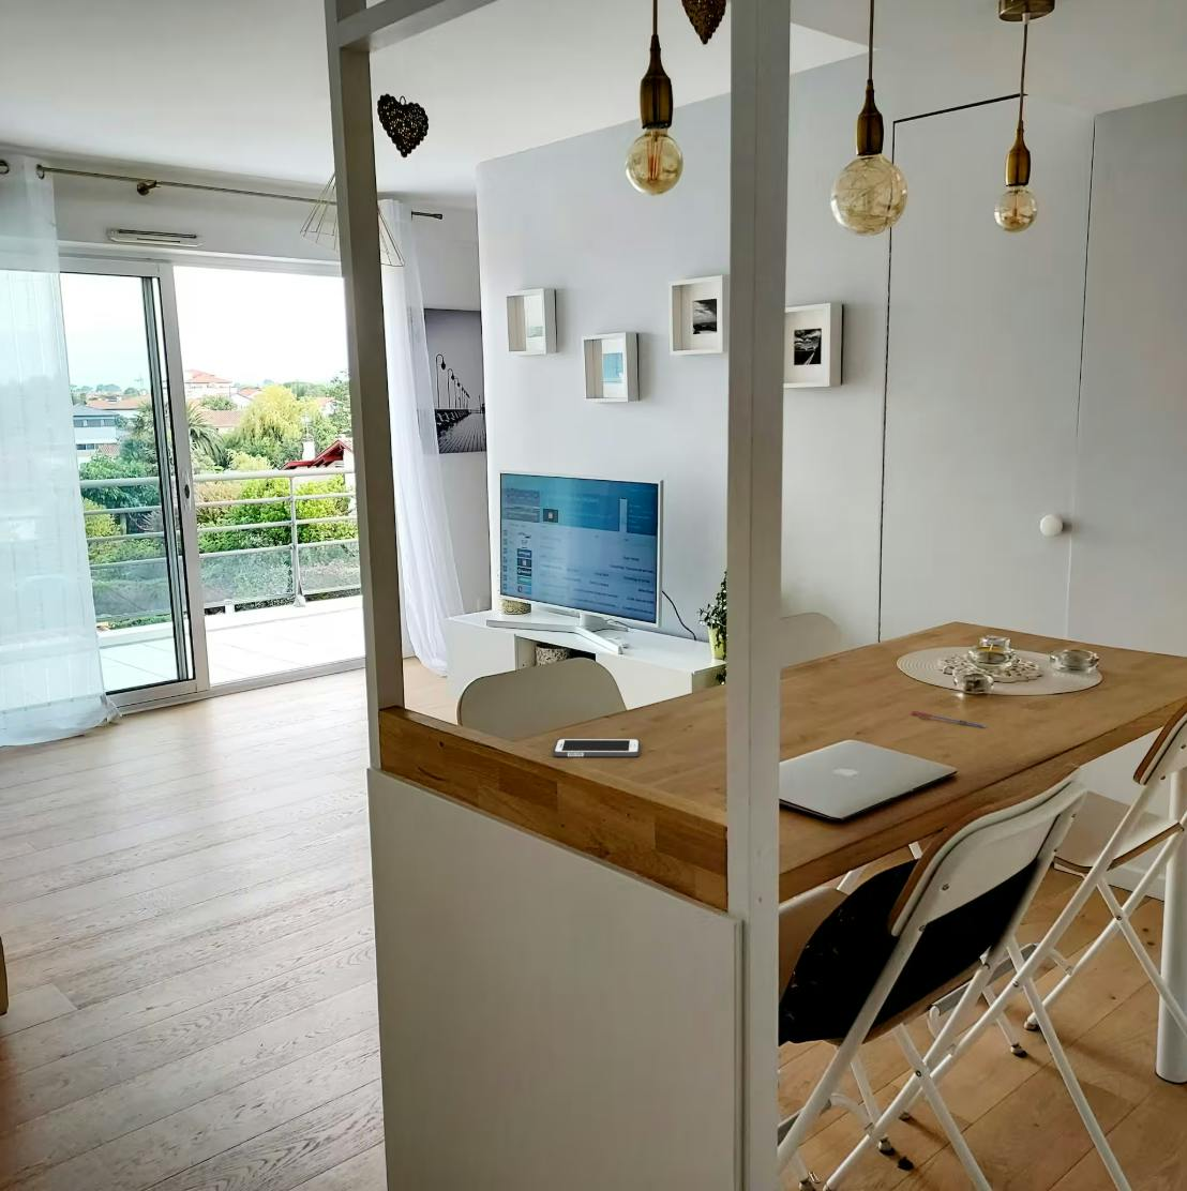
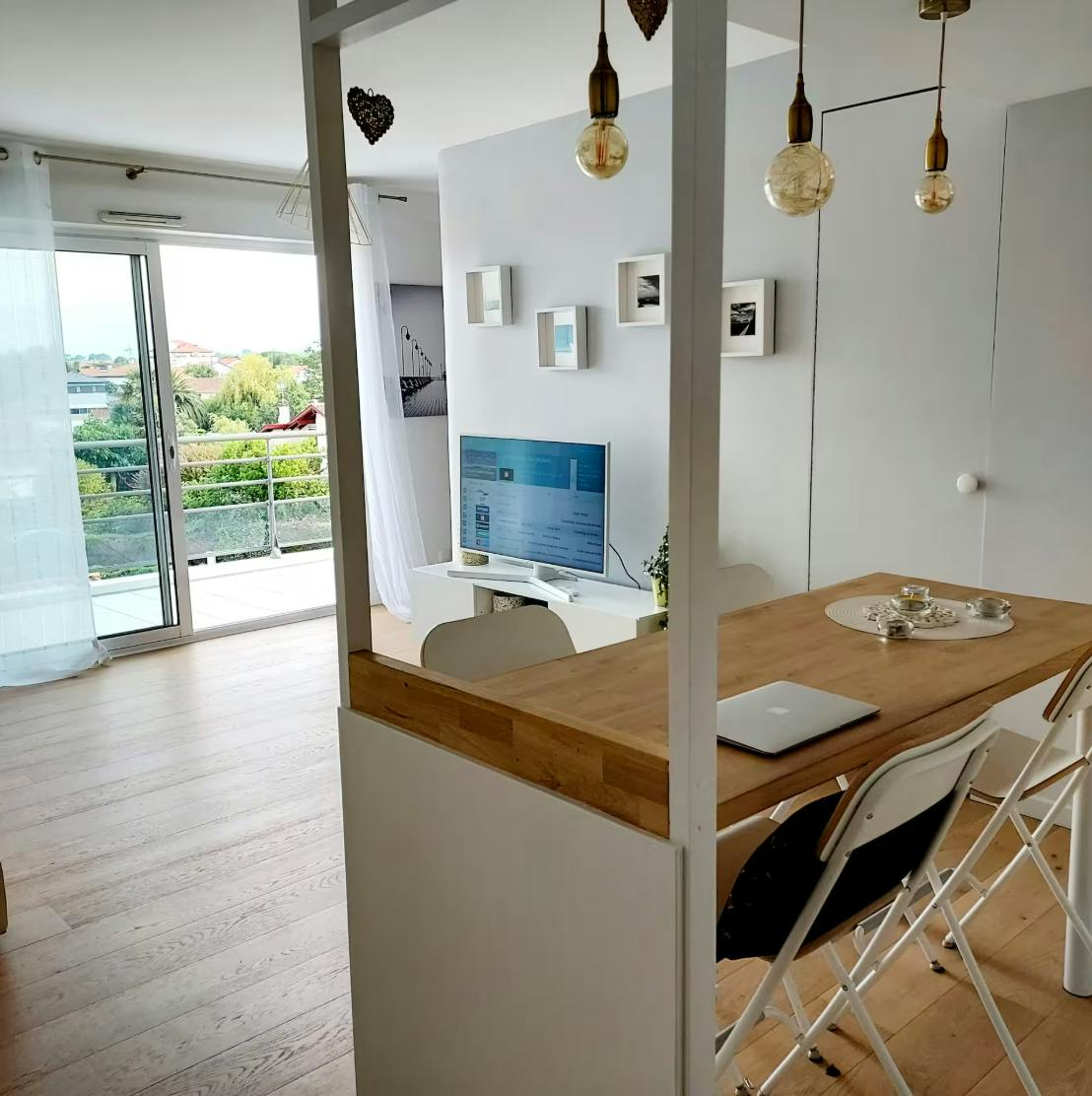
- pen (948, 718)
- cell phone (597, 748)
